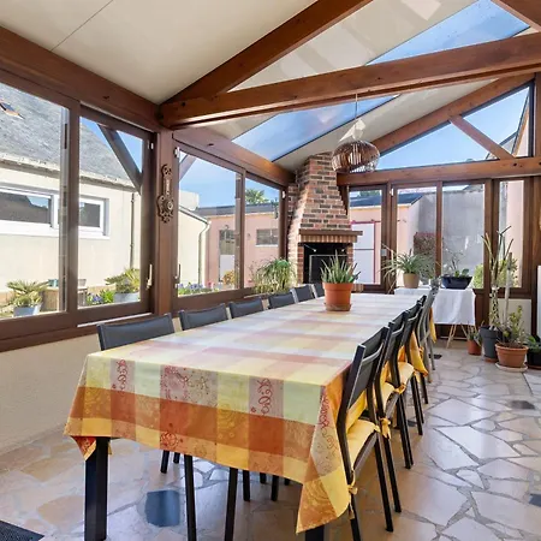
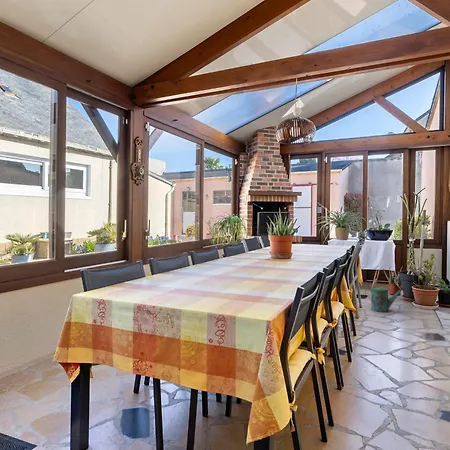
+ watering can (384, 297)
